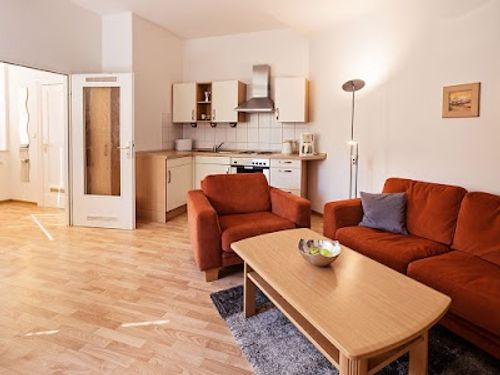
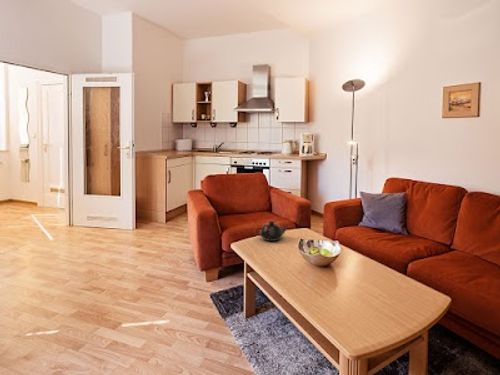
+ teapot (272, 230)
